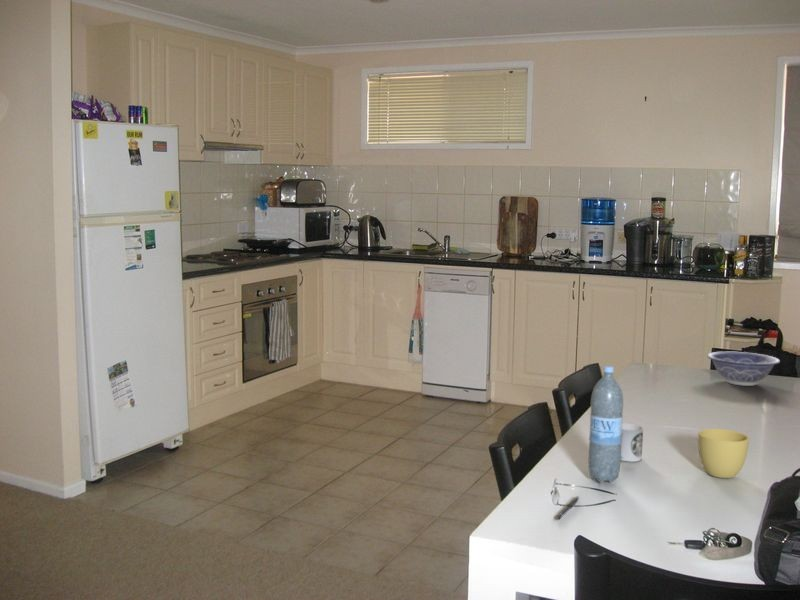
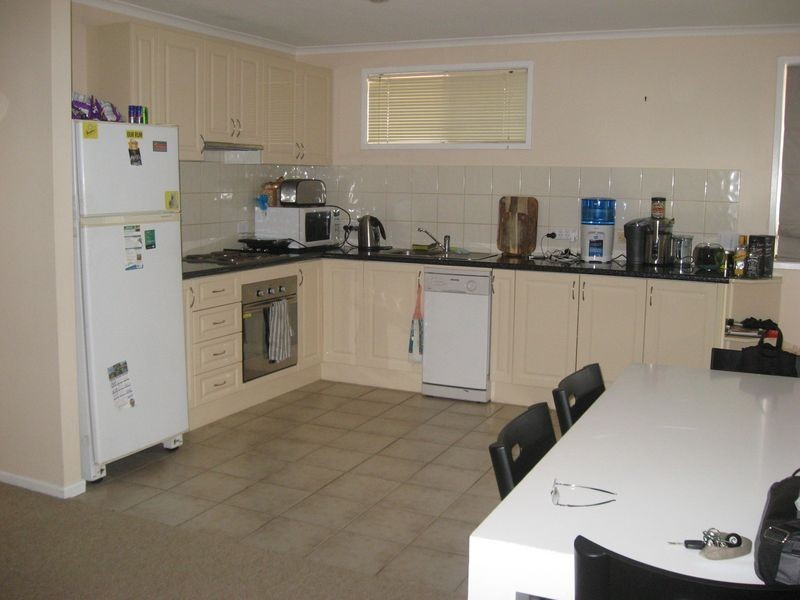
- decorative bowl (742, 370)
- cup (625, 443)
- pen (567, 508)
- cup (718, 452)
- water bottle (606, 424)
